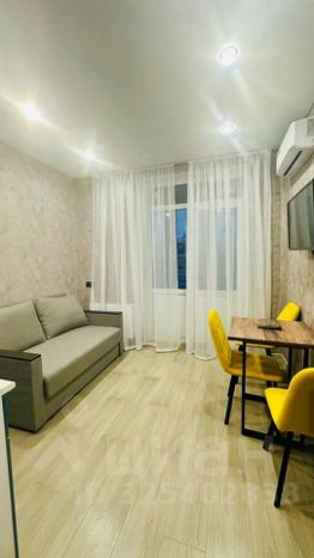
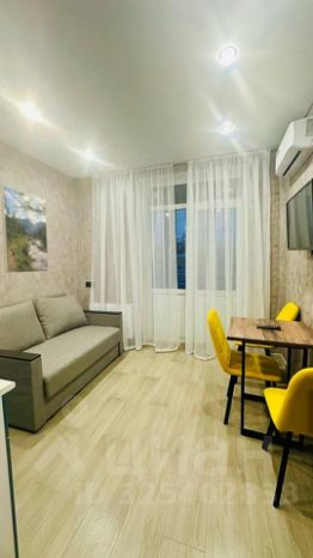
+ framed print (26, 232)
